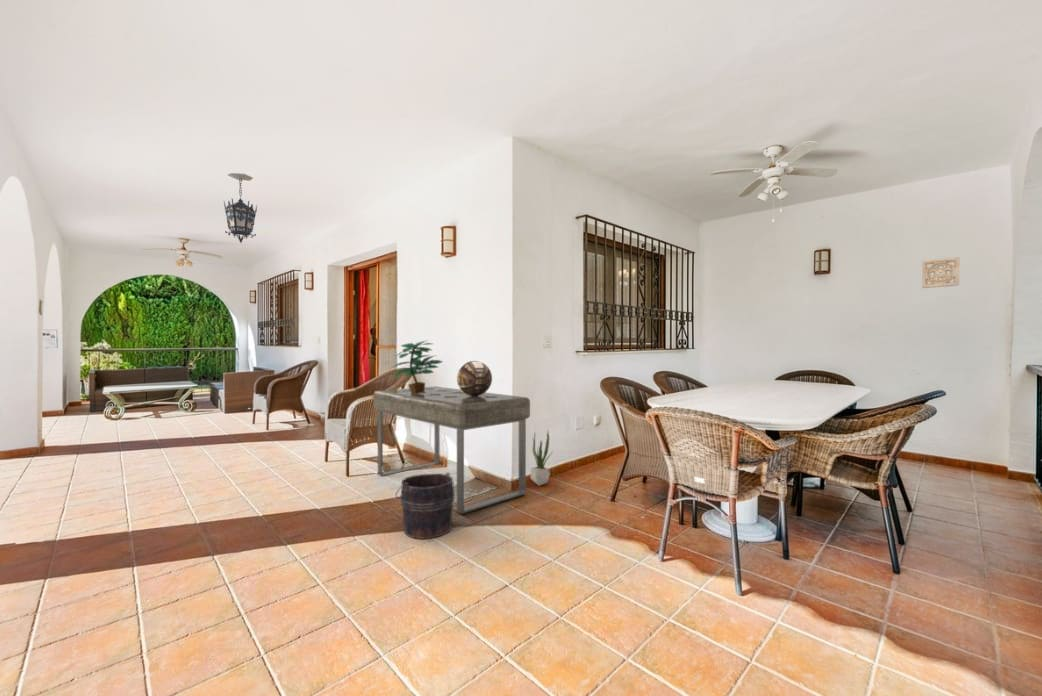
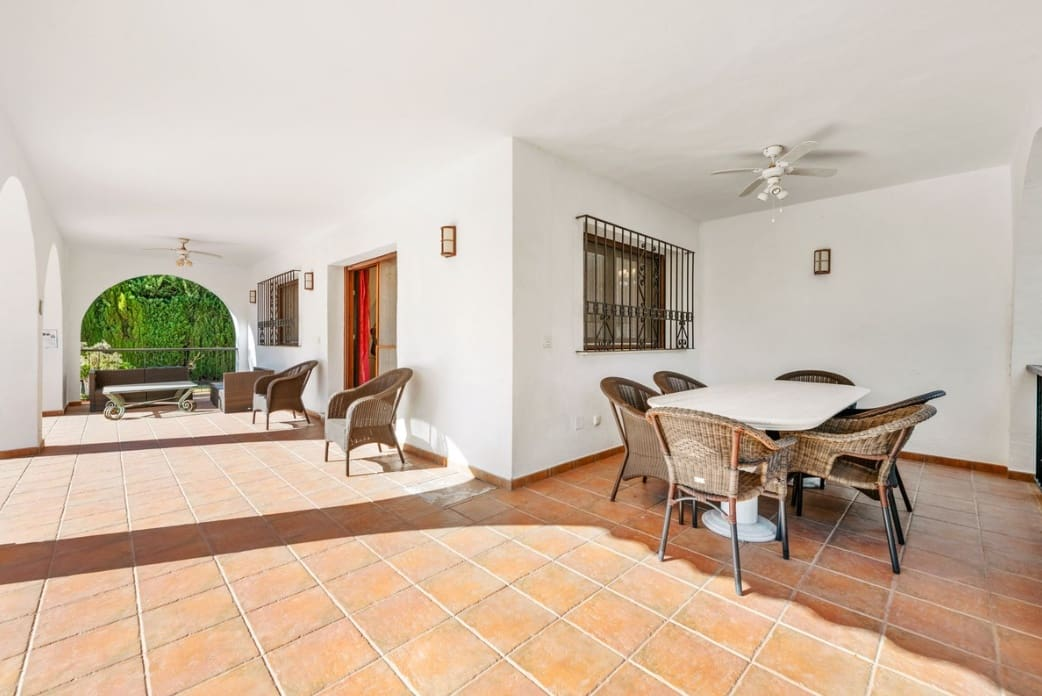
- hanging lantern (240, 209)
- bench (438, 438)
- potted plant (421, 368)
- potted plant (541, 457)
- wall ornament (940, 273)
- decorative bowl (473, 378)
- bucket (427, 503)
